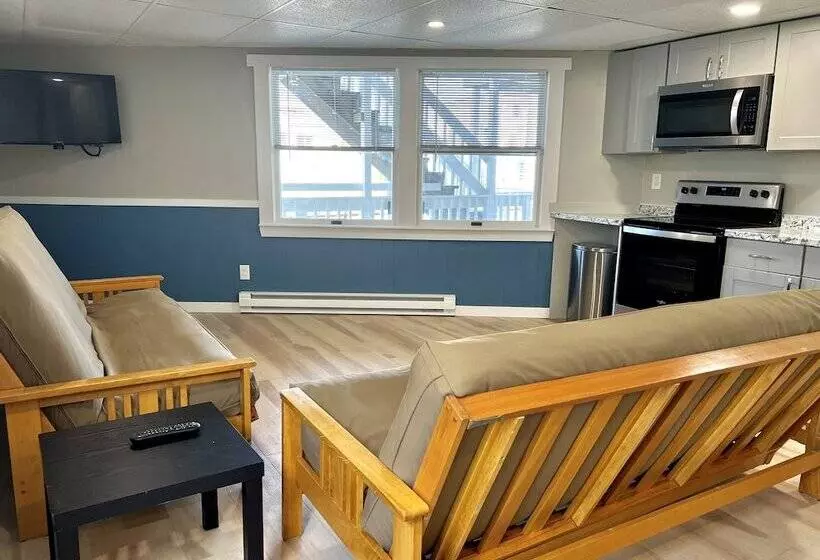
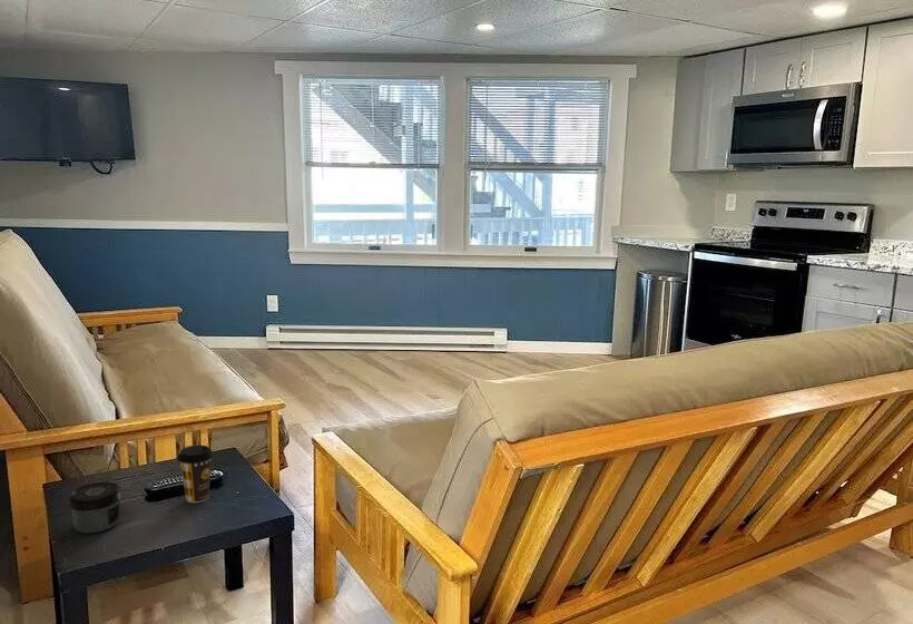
+ coffee cup (196, 474)
+ jar (96, 507)
